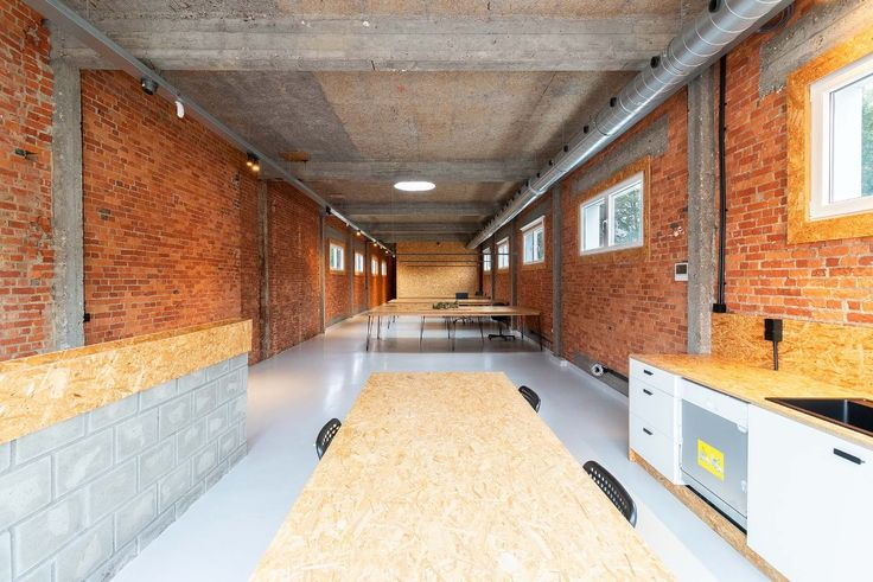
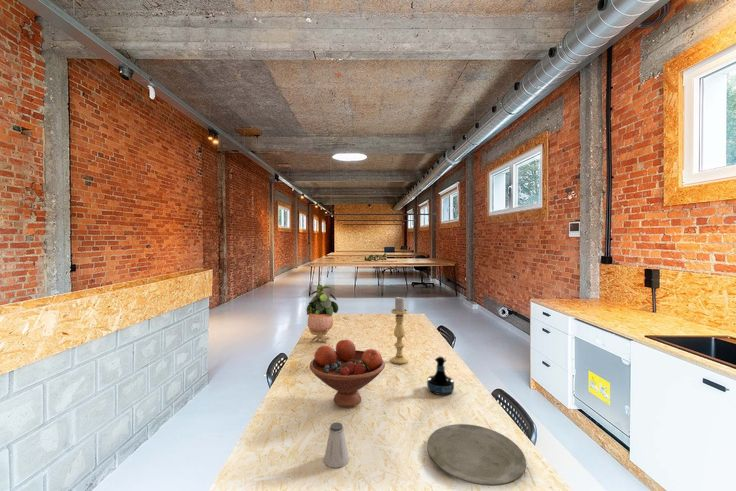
+ tequila bottle (440, 373)
+ fruit bowl (347, 374)
+ plate (474, 452)
+ candle holder (399, 328)
+ saltshaker (336, 442)
+ potted plant (322, 312)
